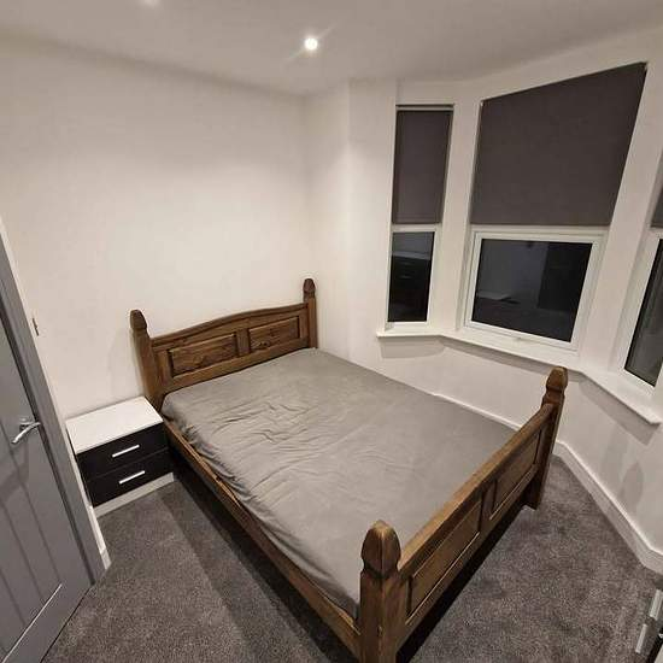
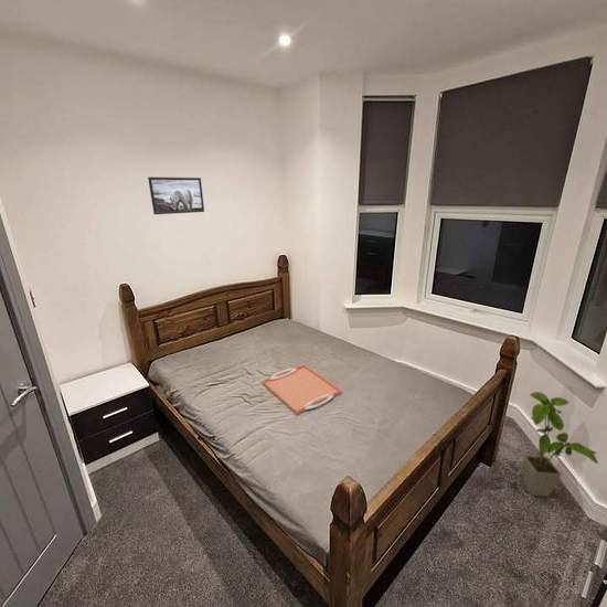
+ serving tray (300, 386)
+ house plant (547, 451)
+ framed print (178, 195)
